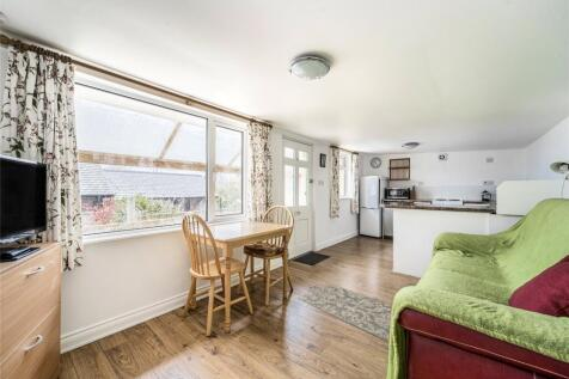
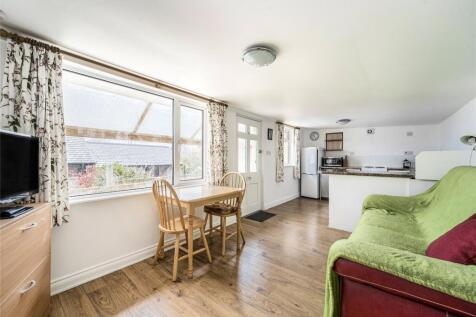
- rug (361, 308)
